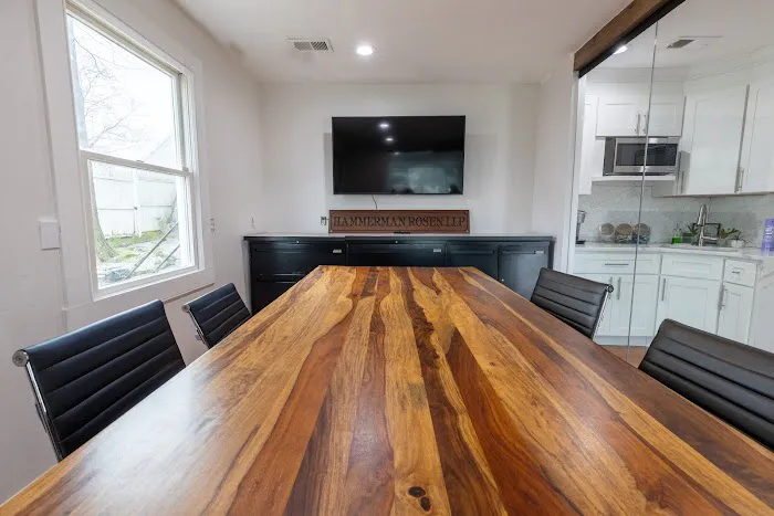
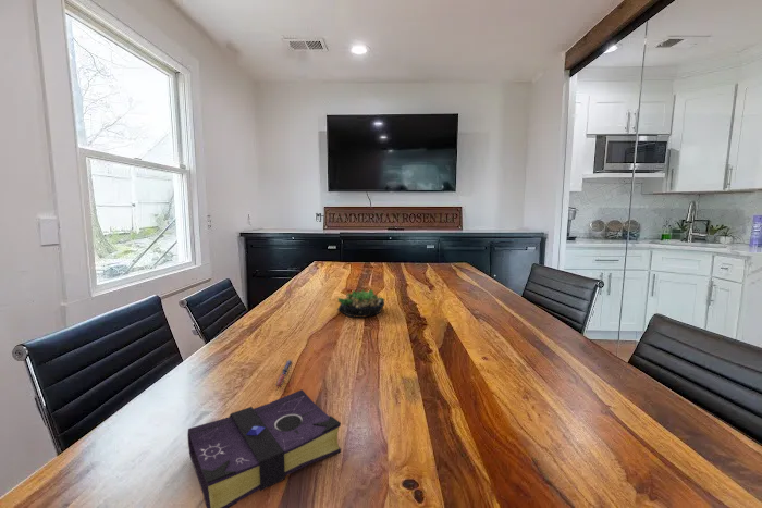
+ book (265, 436)
+ pen (284, 371)
+ succulent plant (360, 300)
